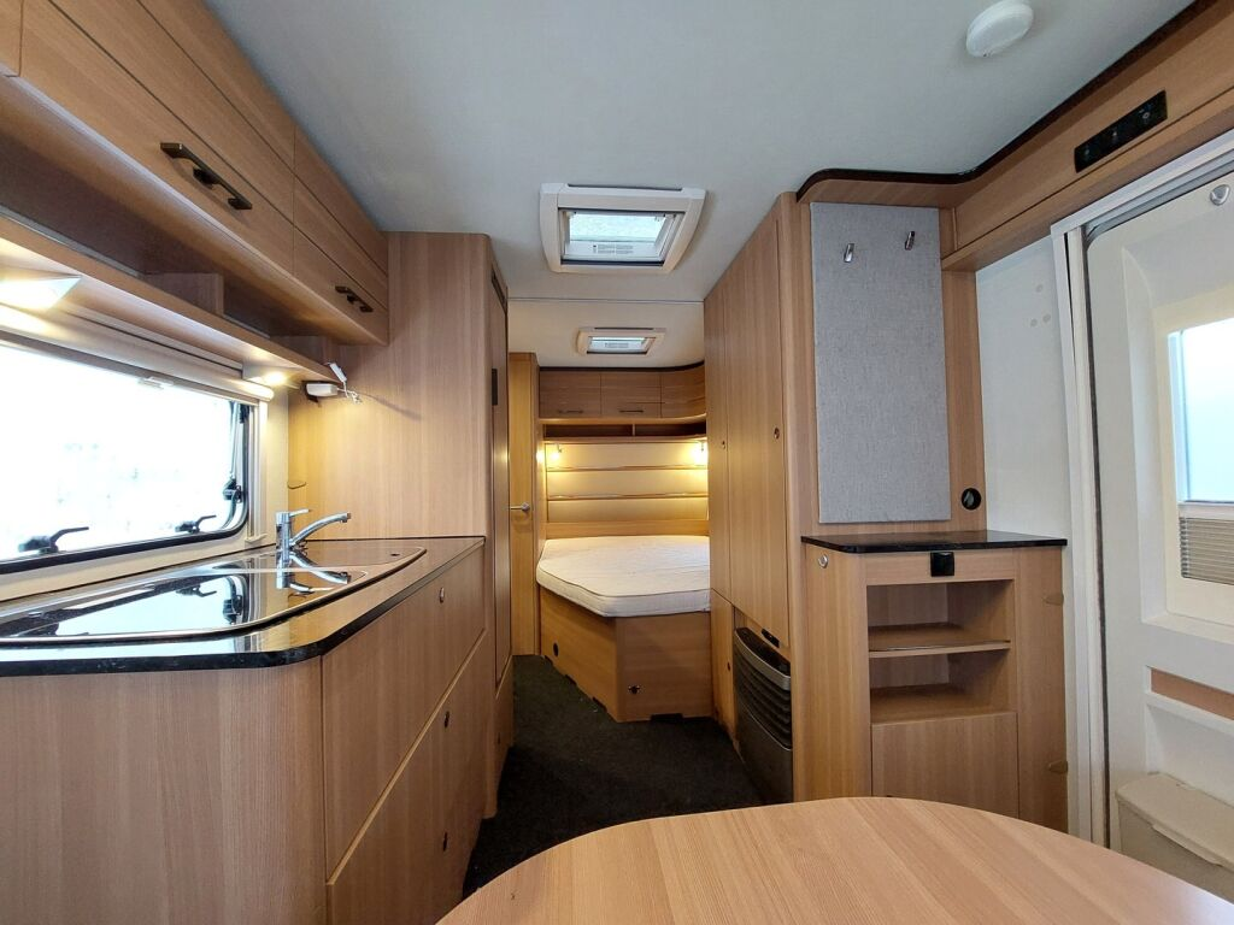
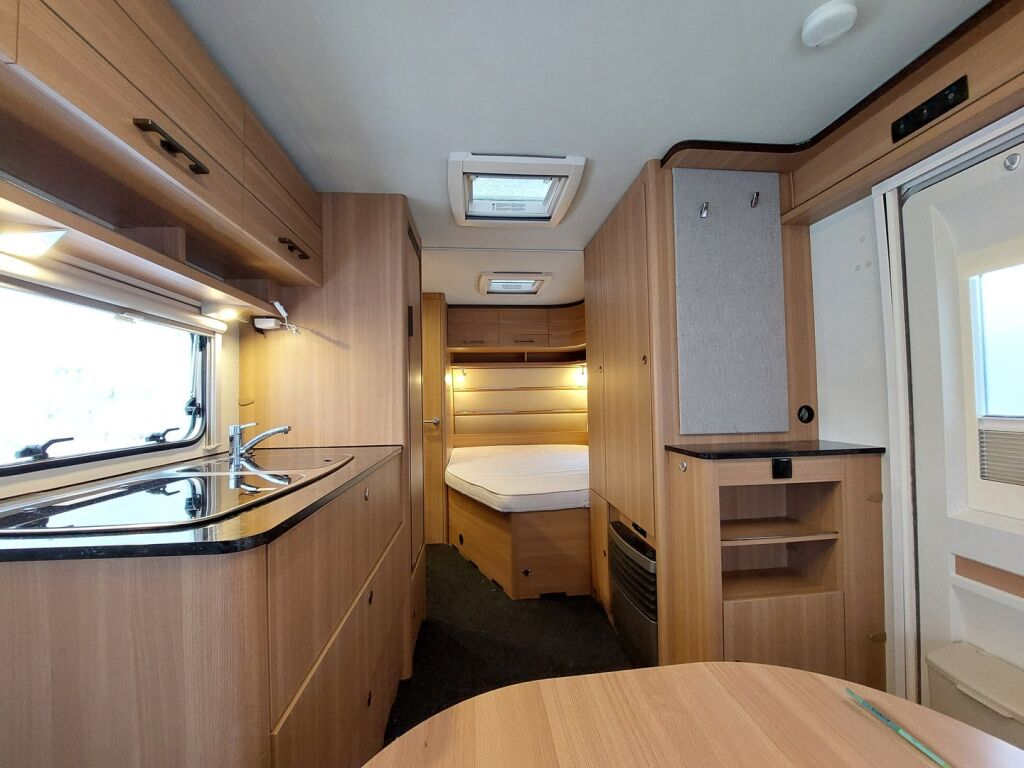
+ pen (900, 731)
